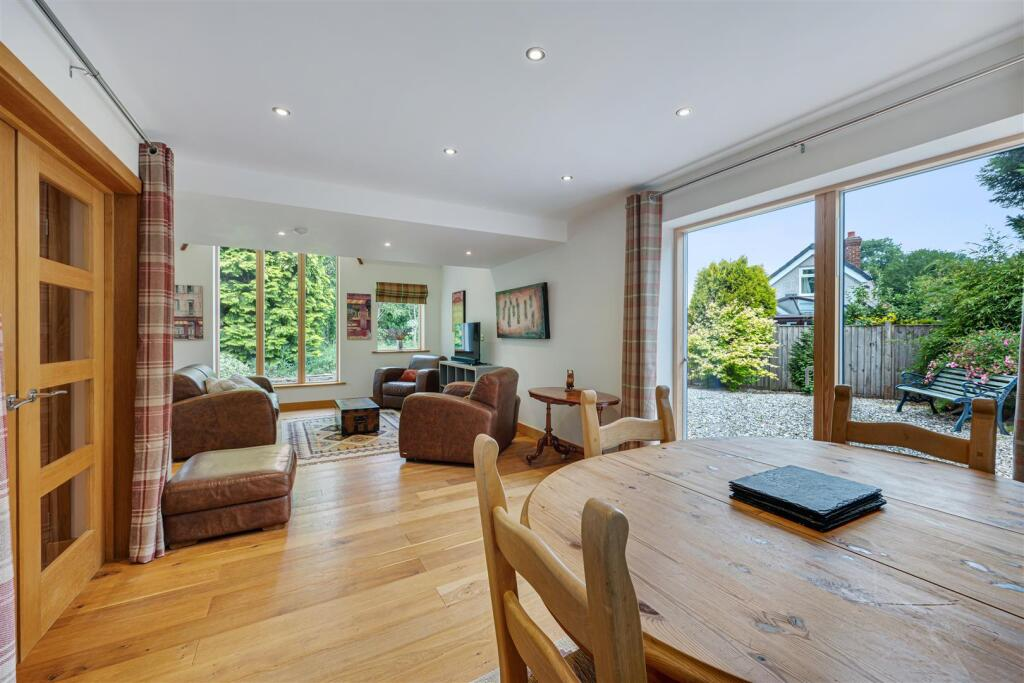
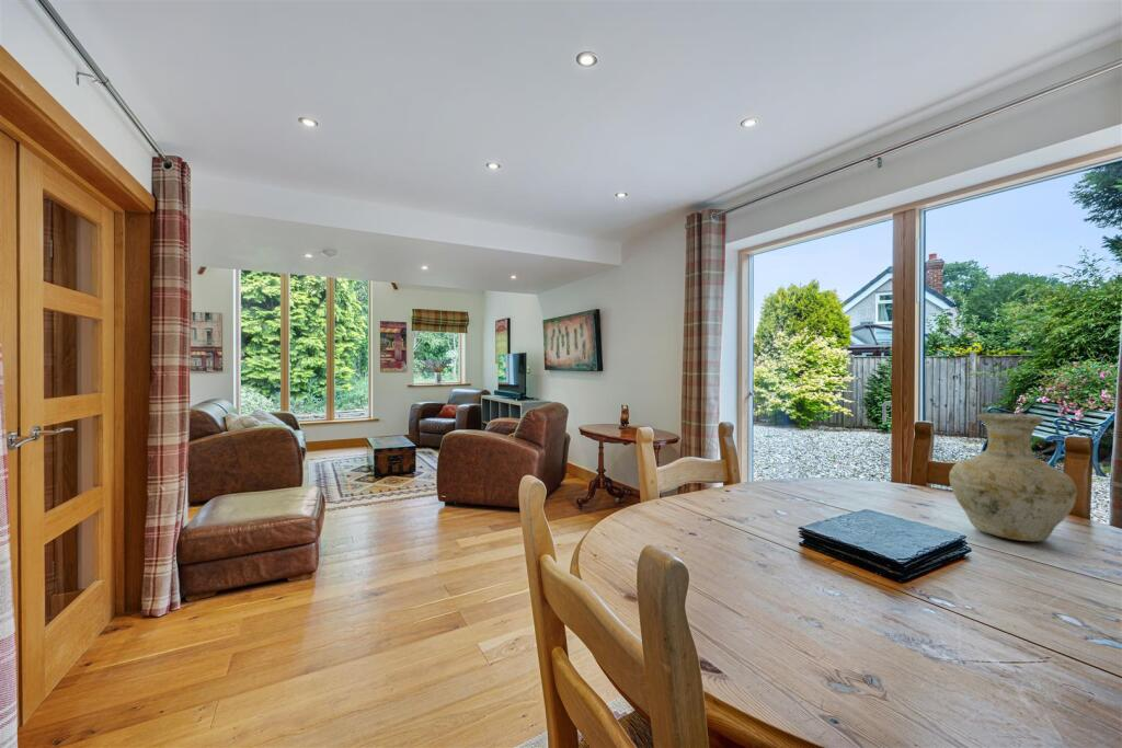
+ vase (1008, 473)
